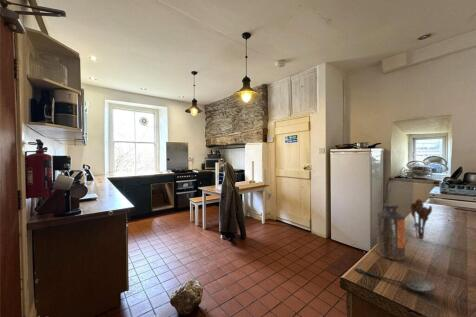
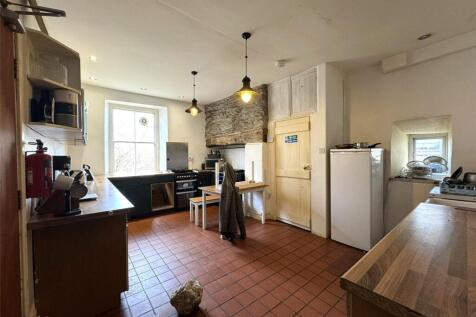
- bottle (390, 229)
- spoon (390, 279)
- utensil holder (420, 219)
